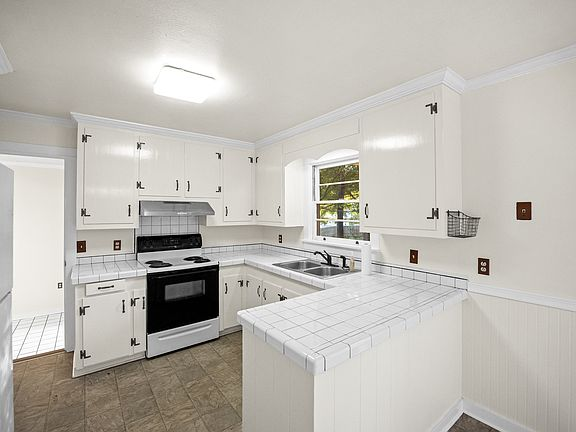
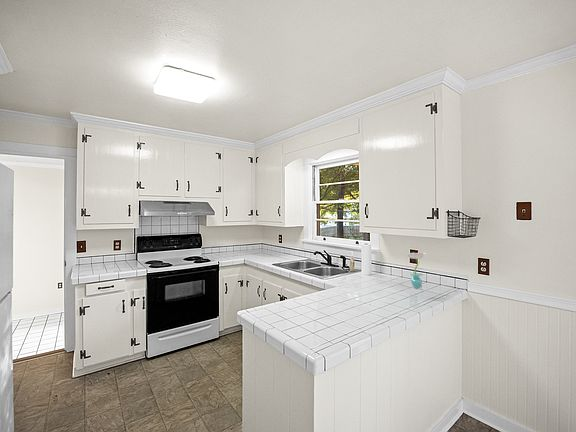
+ flower (416, 275)
